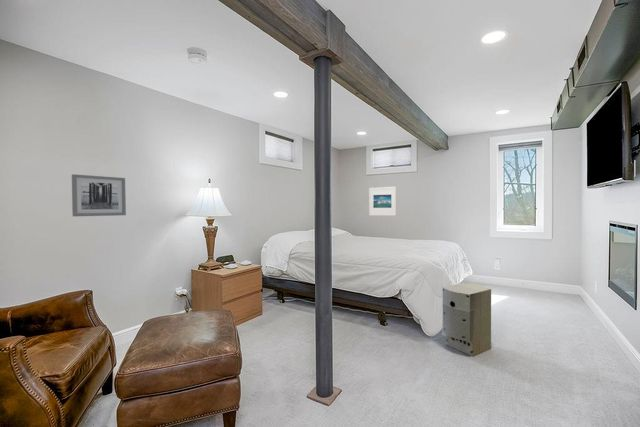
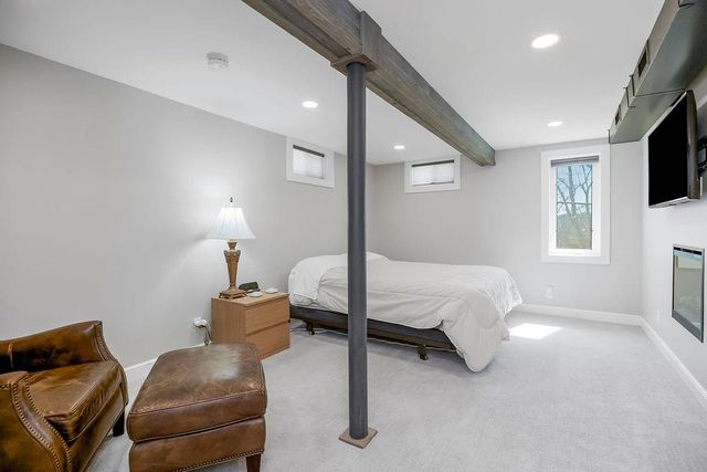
- air purifier (466, 317)
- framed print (382, 201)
- wall art (100, 196)
